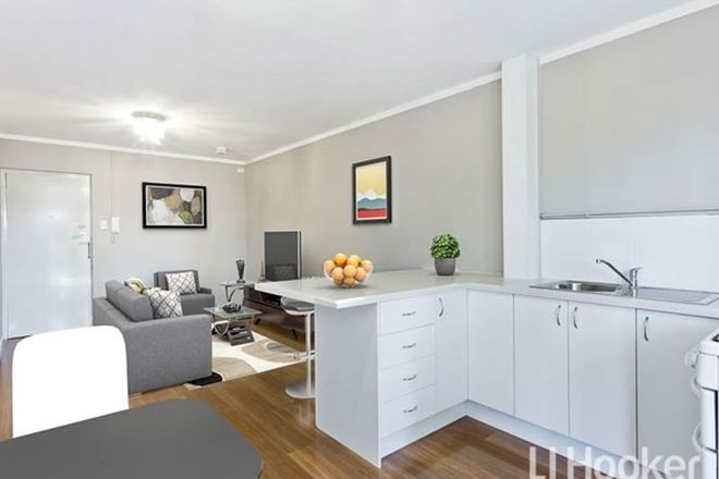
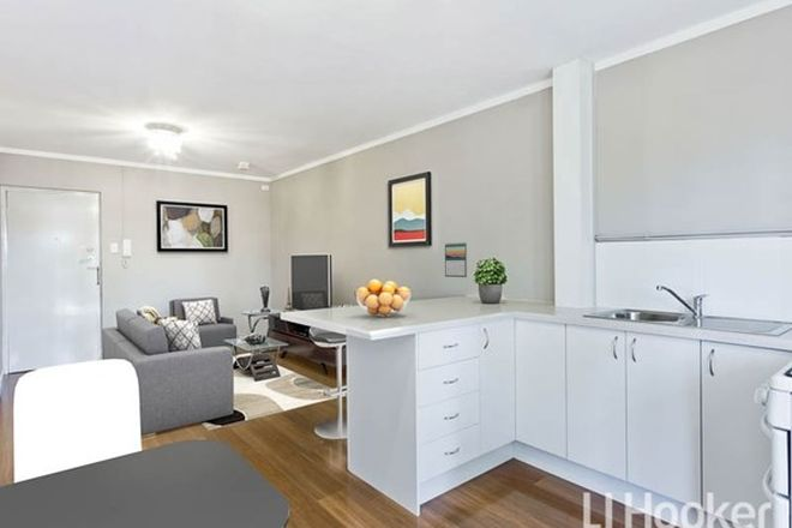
+ calendar (455, 259)
